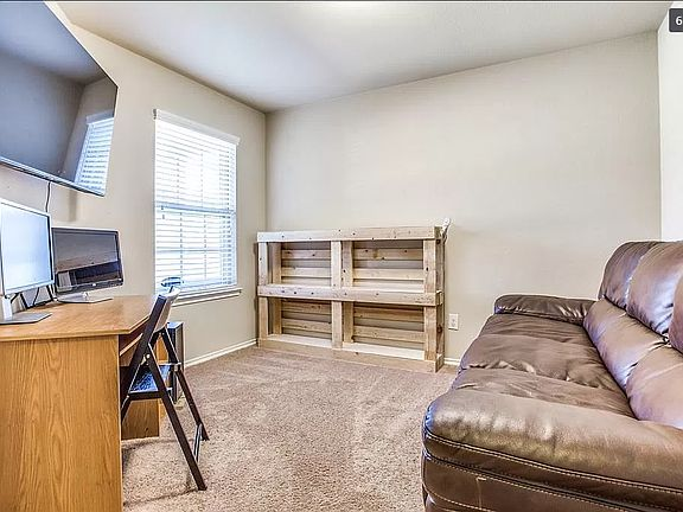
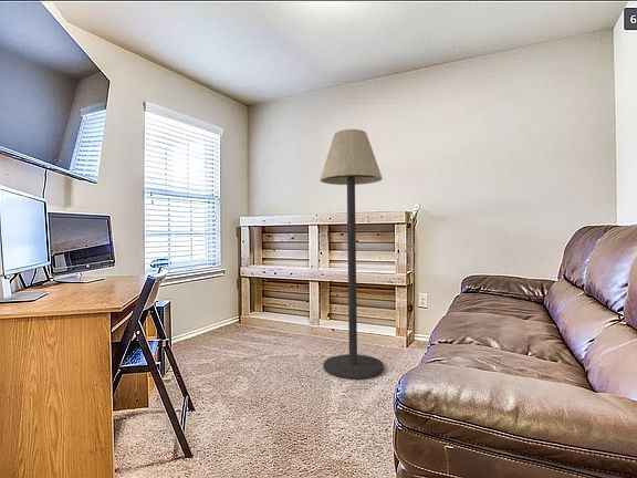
+ floor lamp (352, 250)
